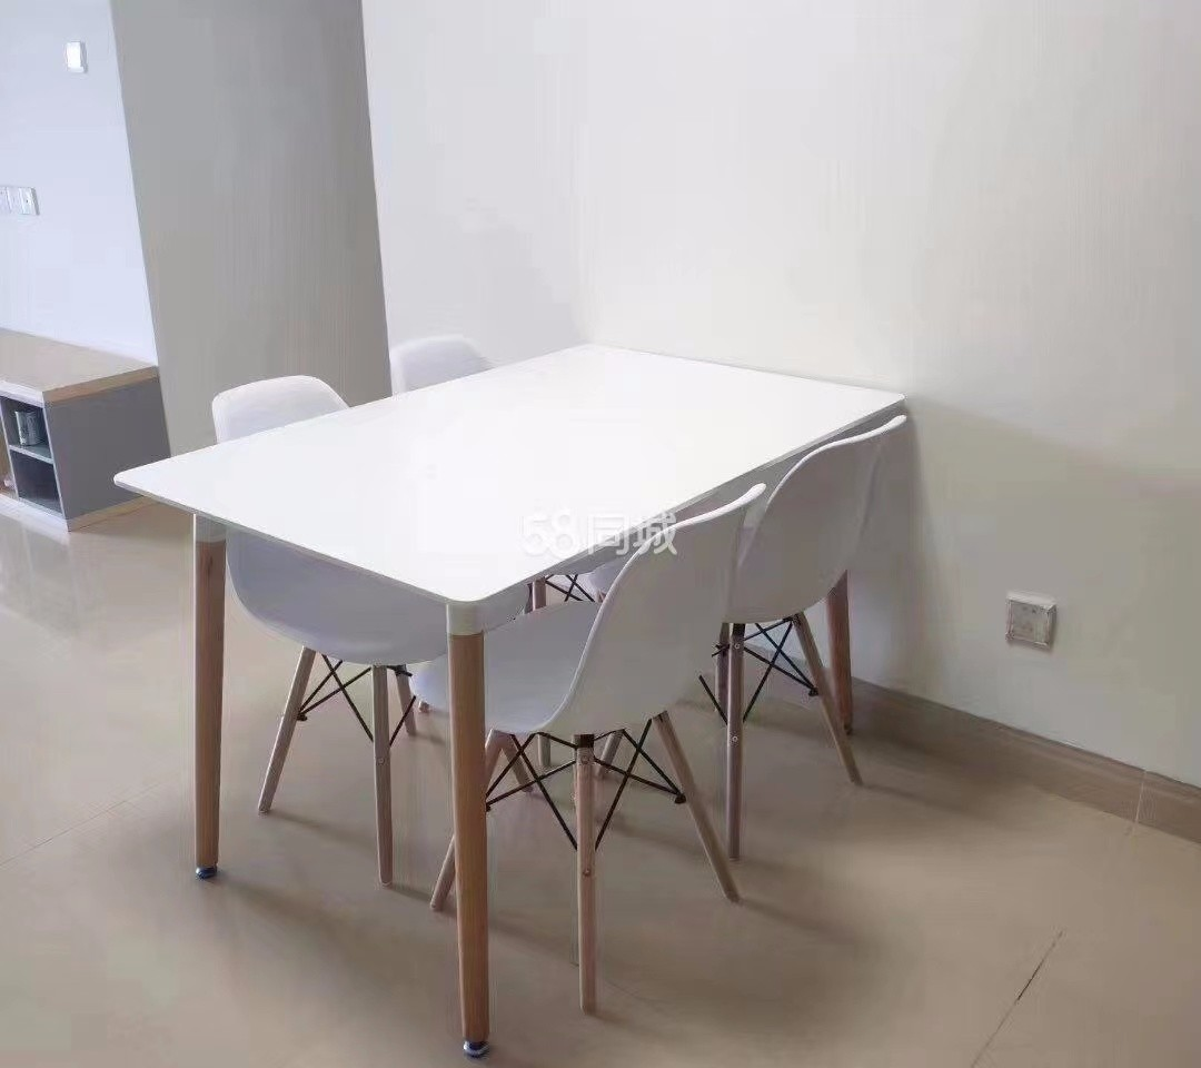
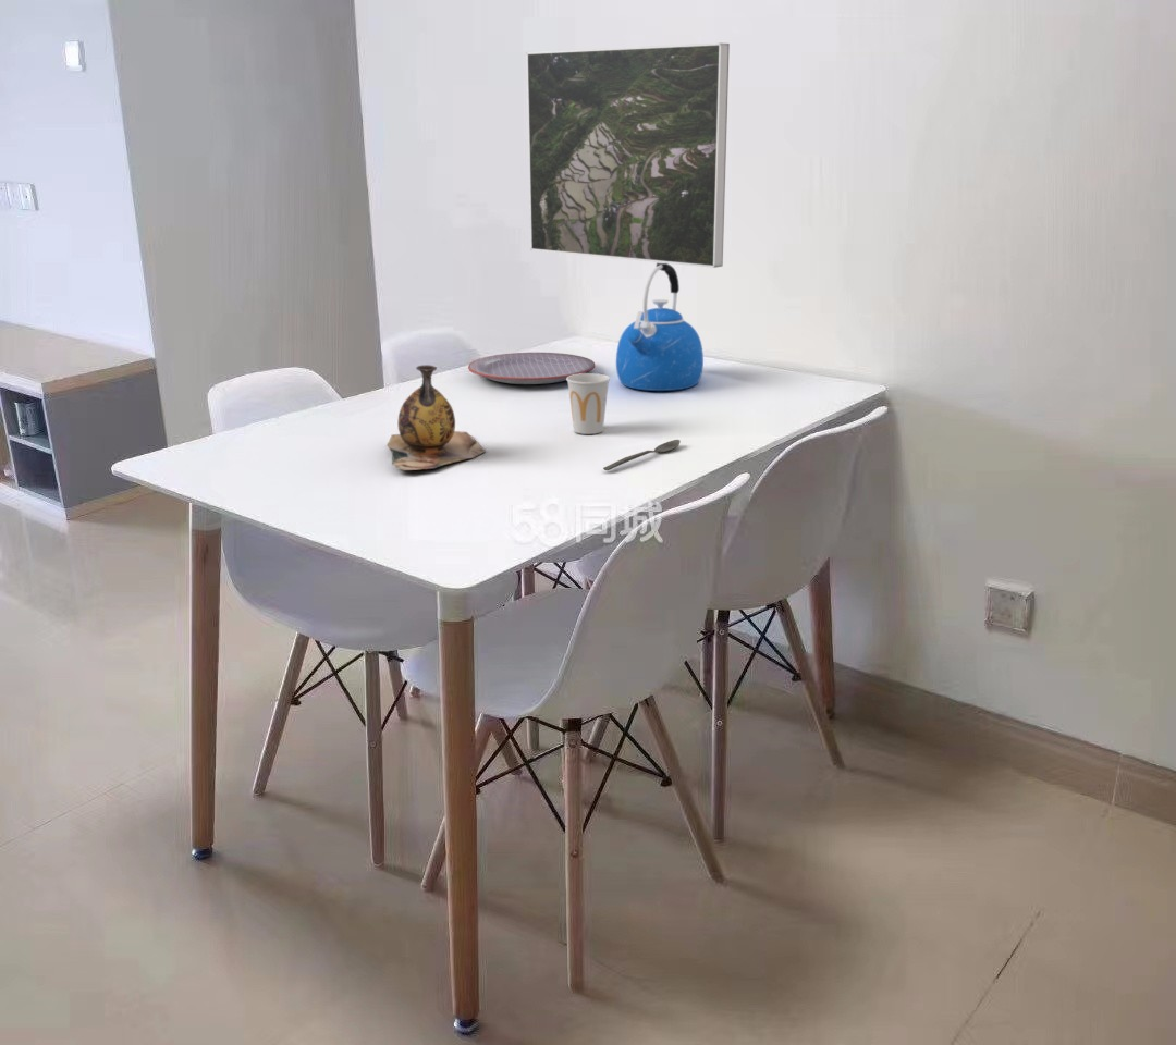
+ vase (430, 409)
+ spoon (642, 454)
+ kettle (656, 325)
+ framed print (621, 156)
+ cup (588, 404)
+ plate (531, 369)
